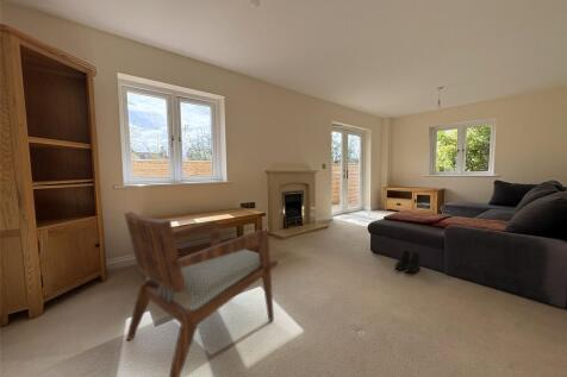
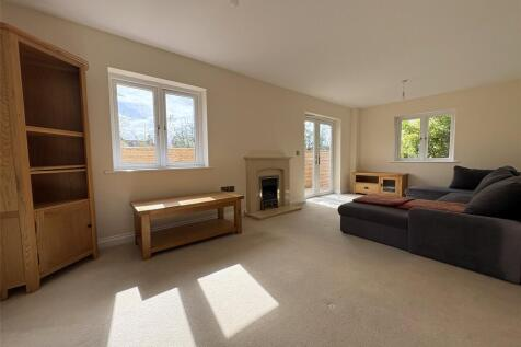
- boots (407, 259)
- armchair (205, 268)
